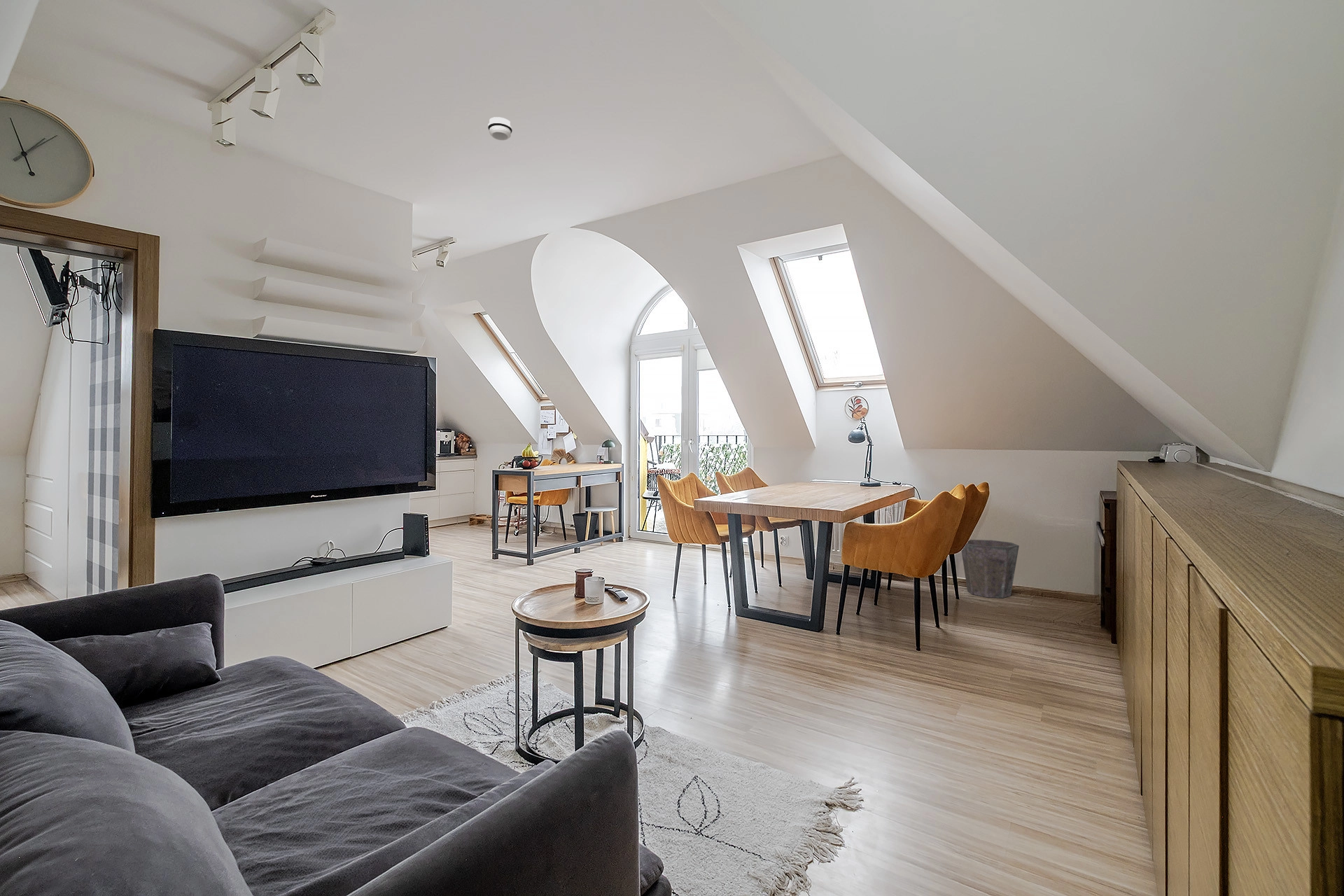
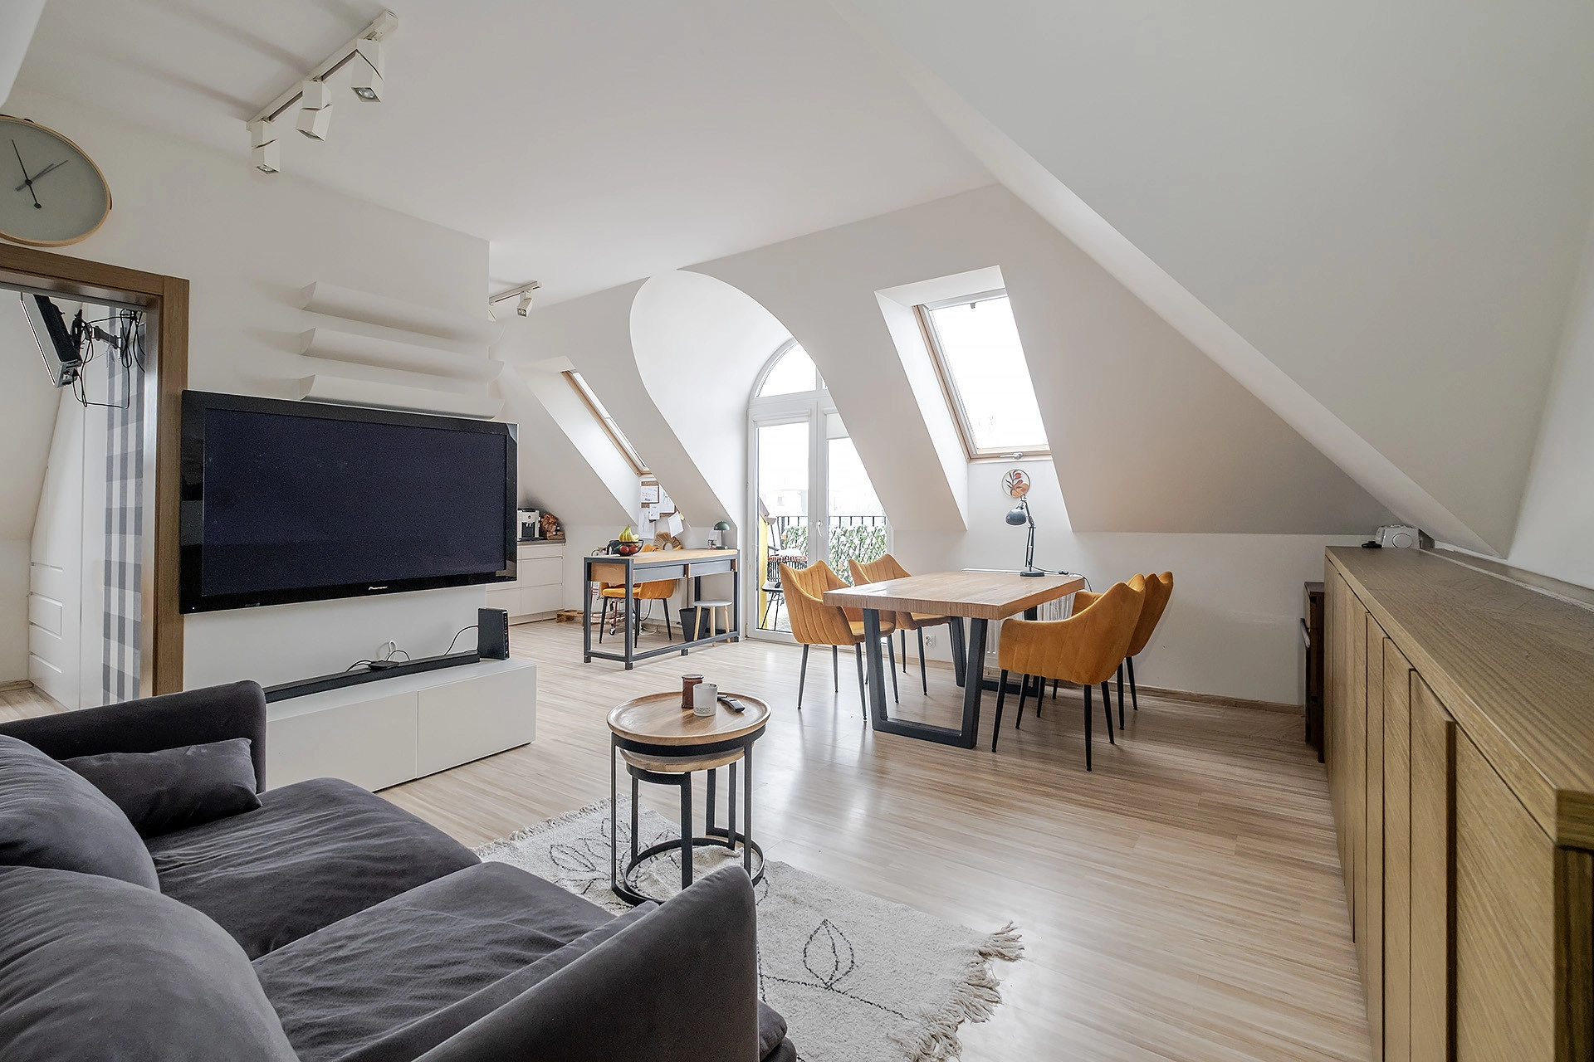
- smoke detector (500, 129)
- waste bin (988, 568)
